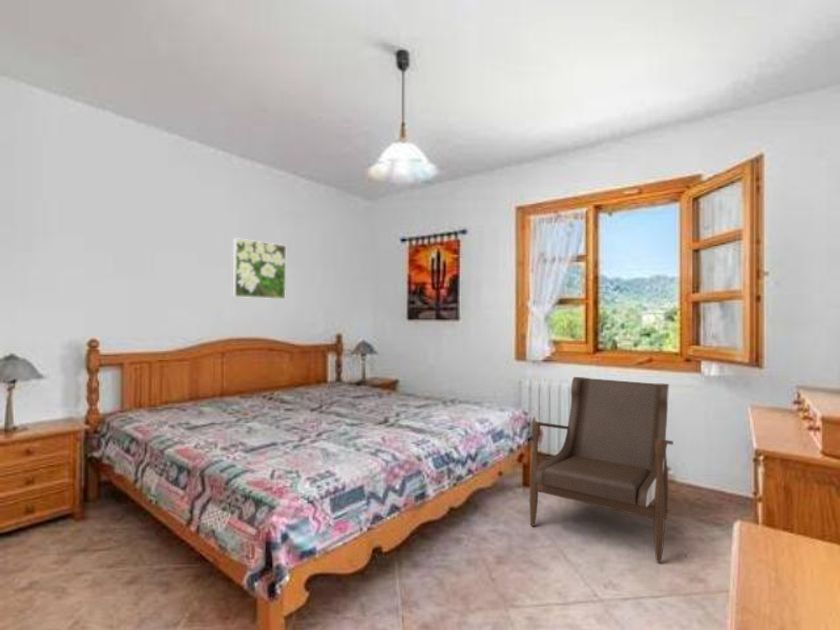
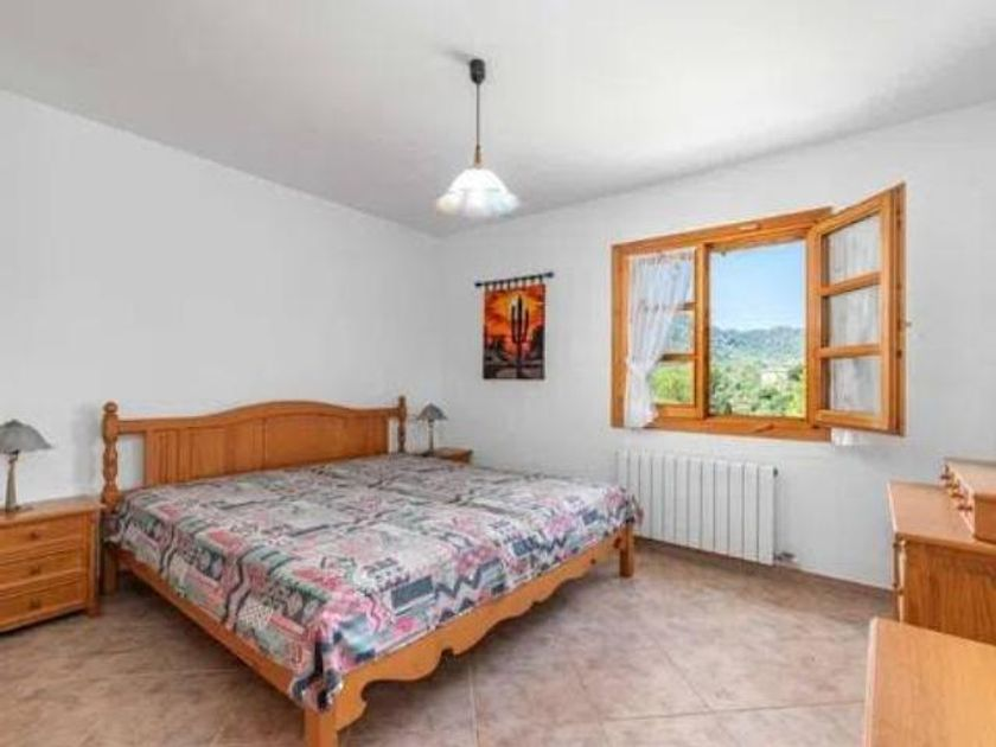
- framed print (260, 270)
- armchair (606, 453)
